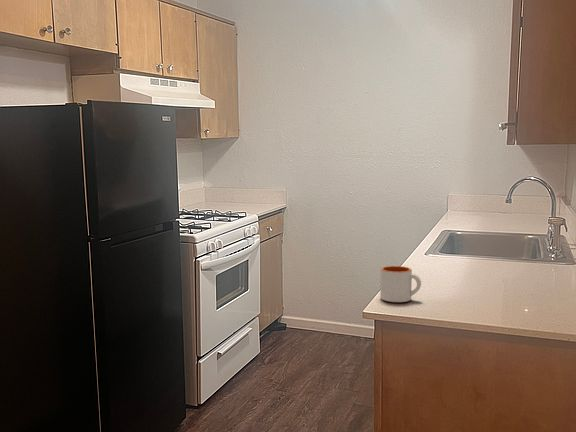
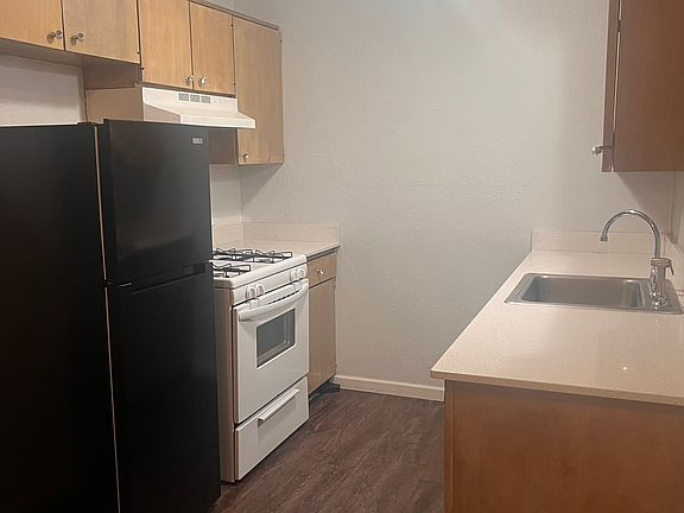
- mug (400, 284)
